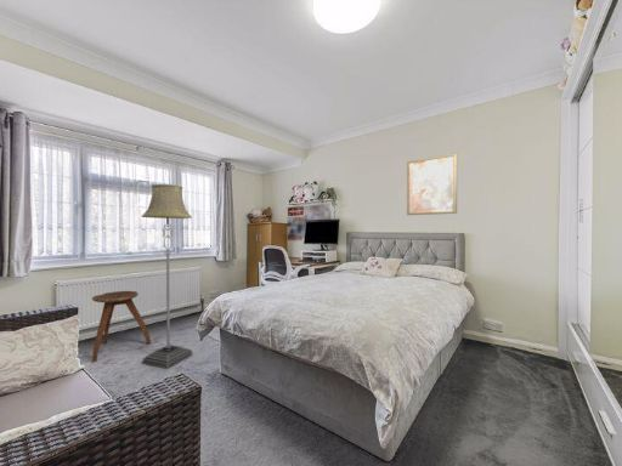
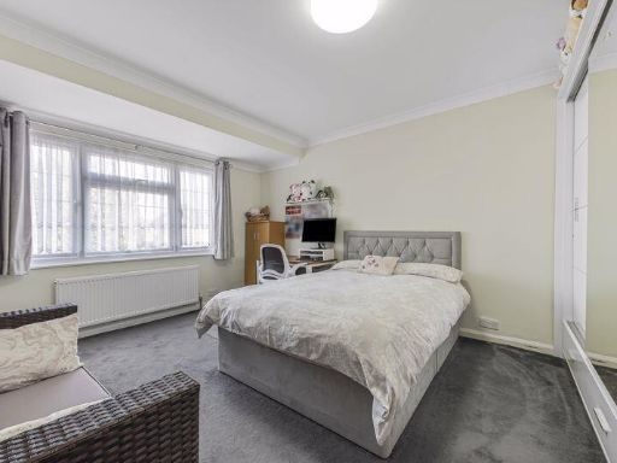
- stool (111, 318)
- wall art (430, 186)
- floor lamp (168, 273)
